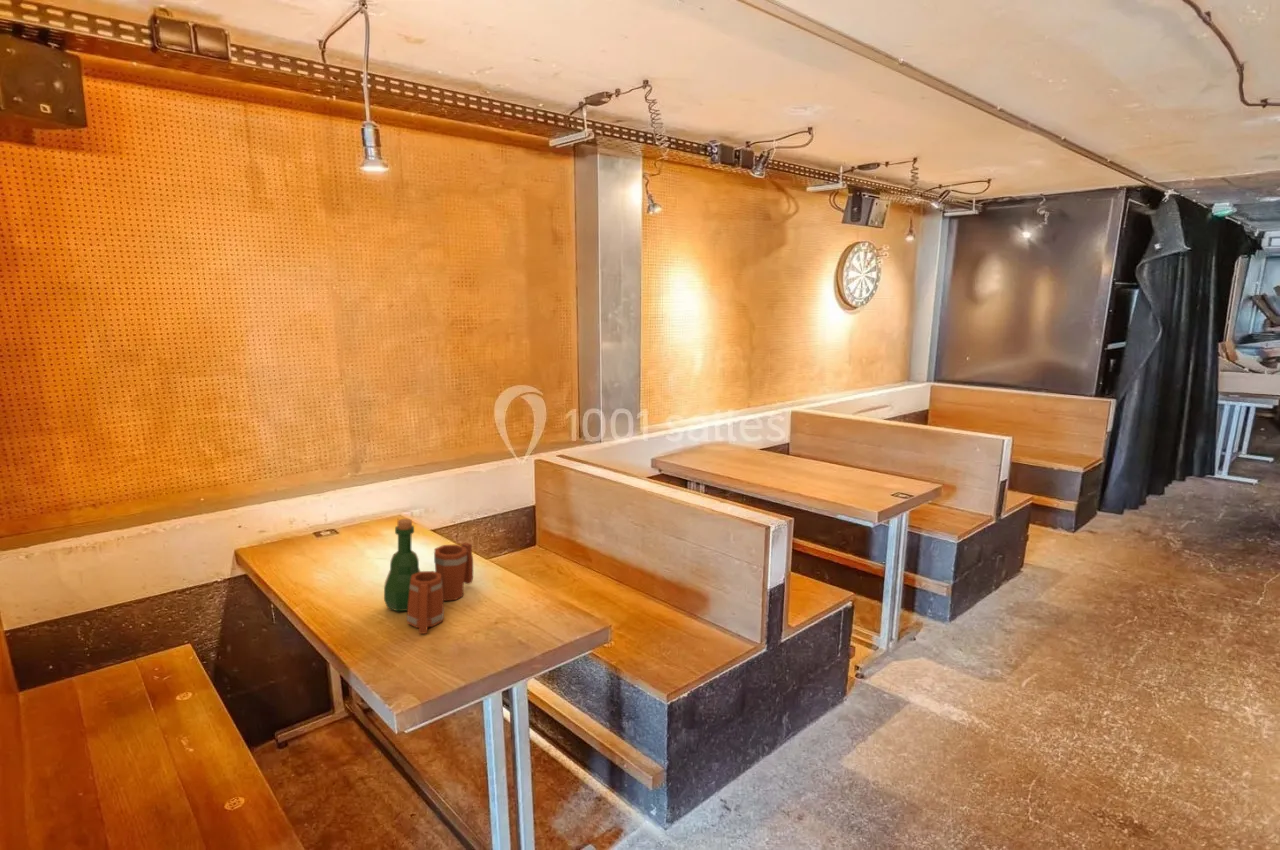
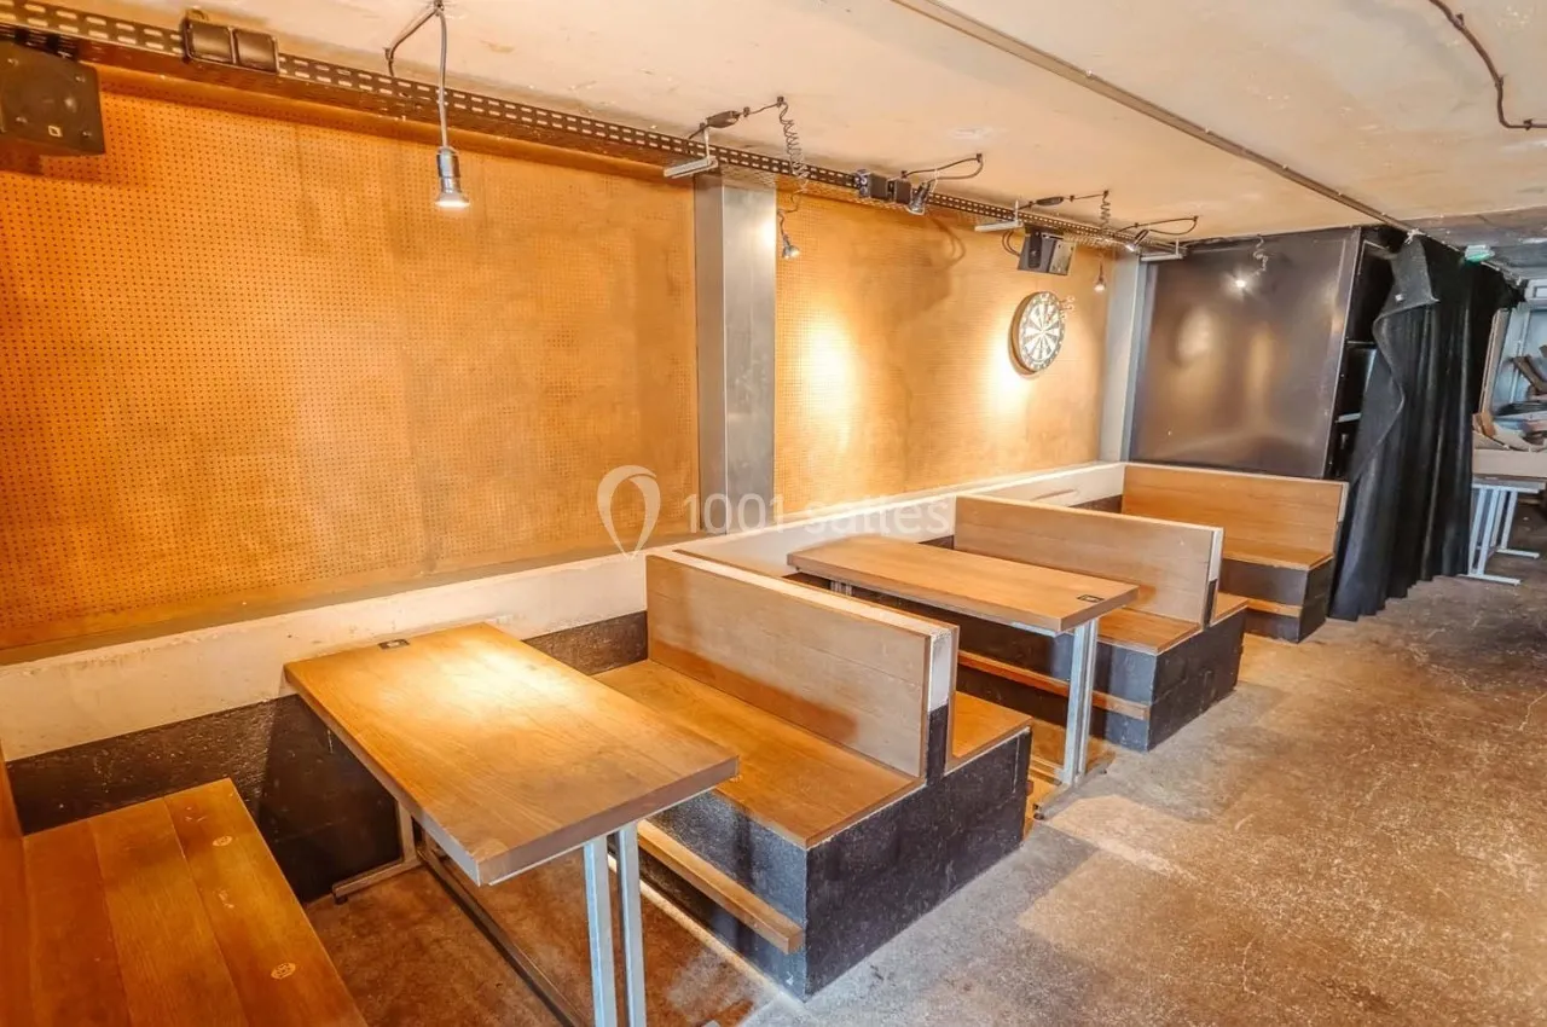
- tavern set (440, 564)
